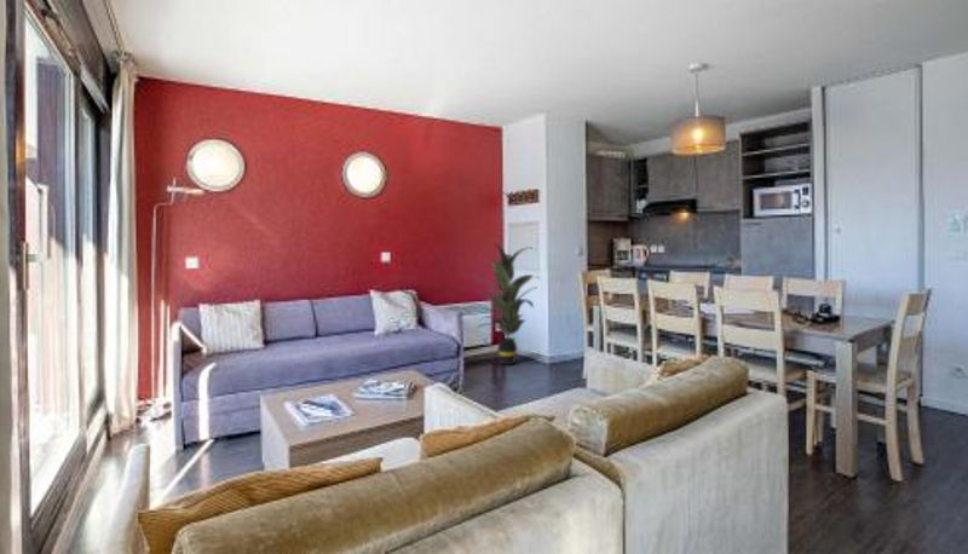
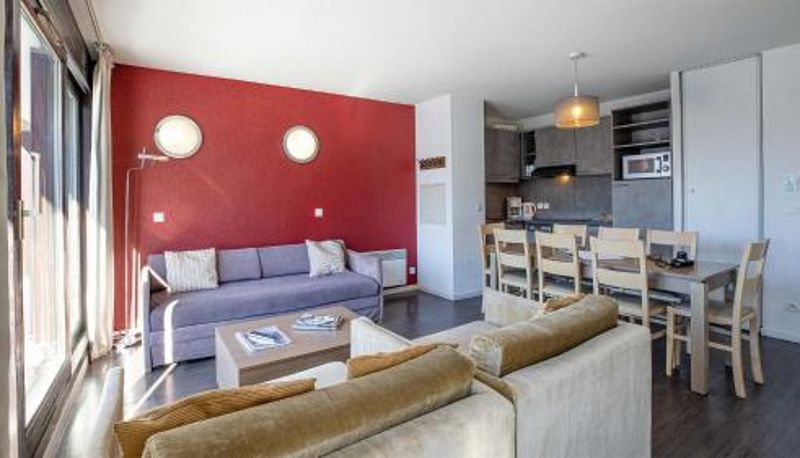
- indoor plant (505, 302)
